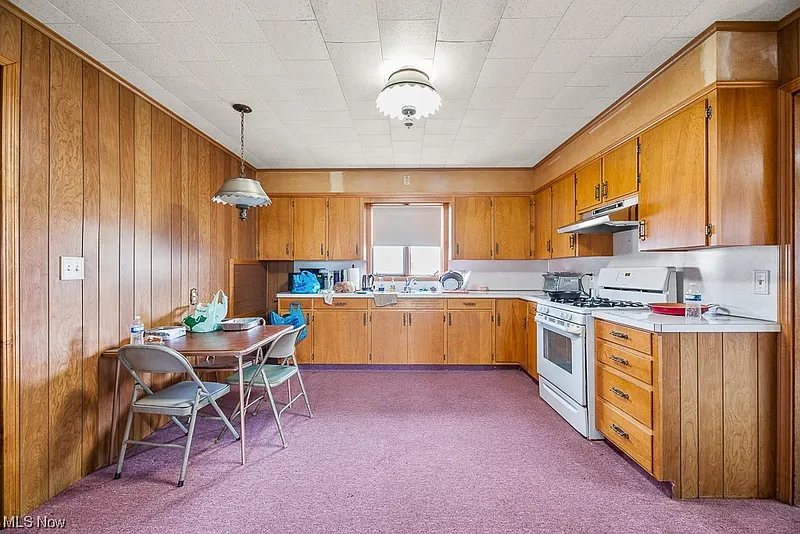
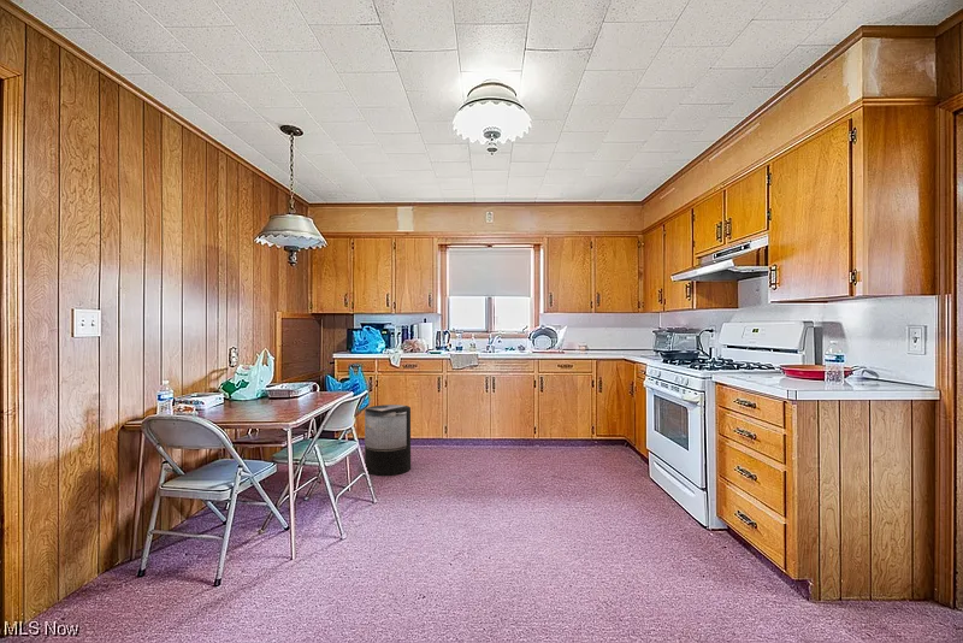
+ trash can (388, 438)
